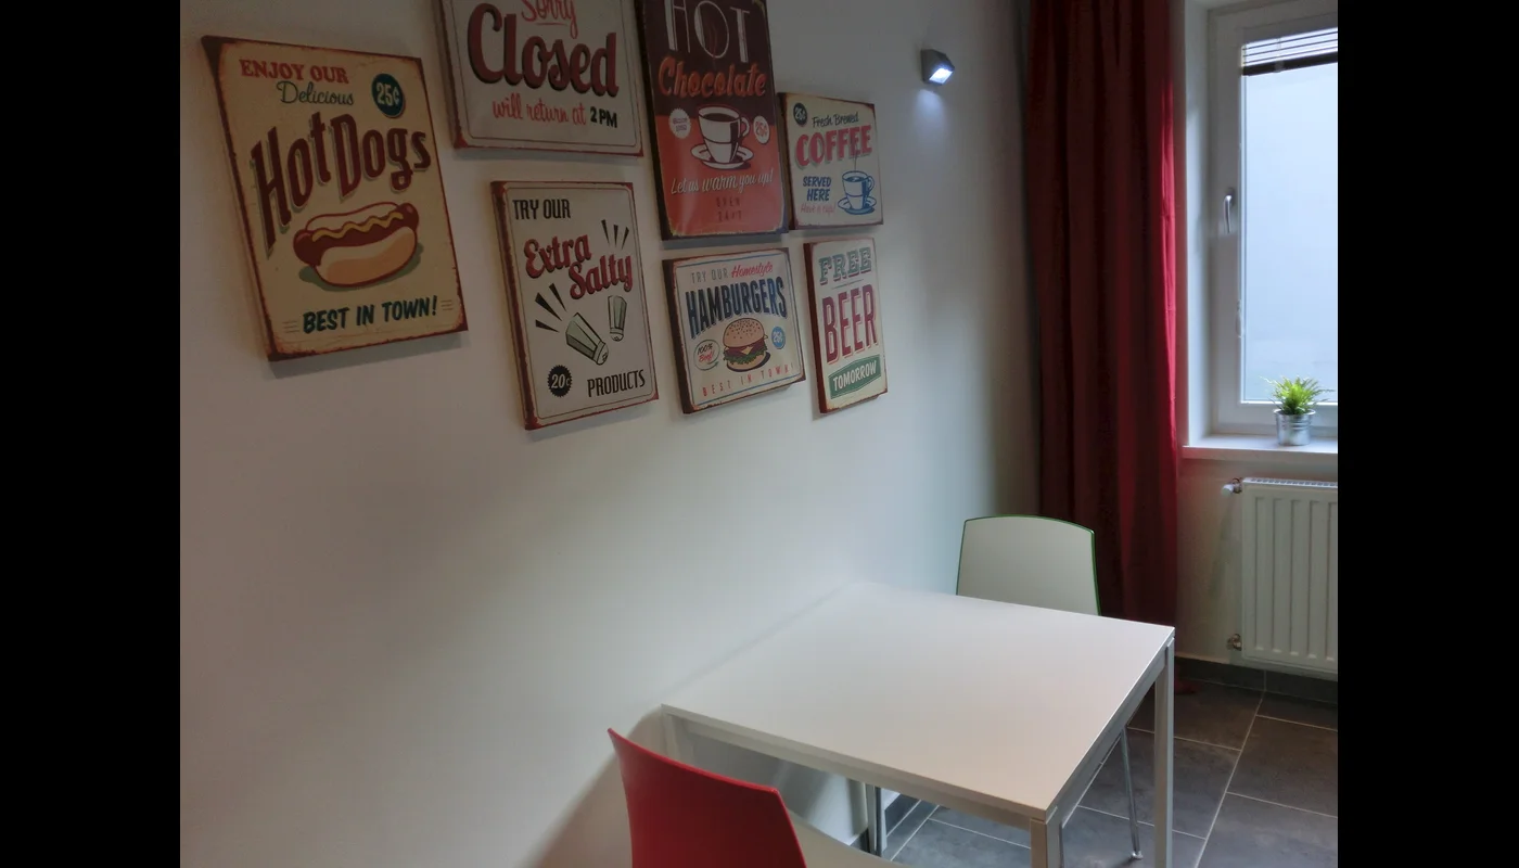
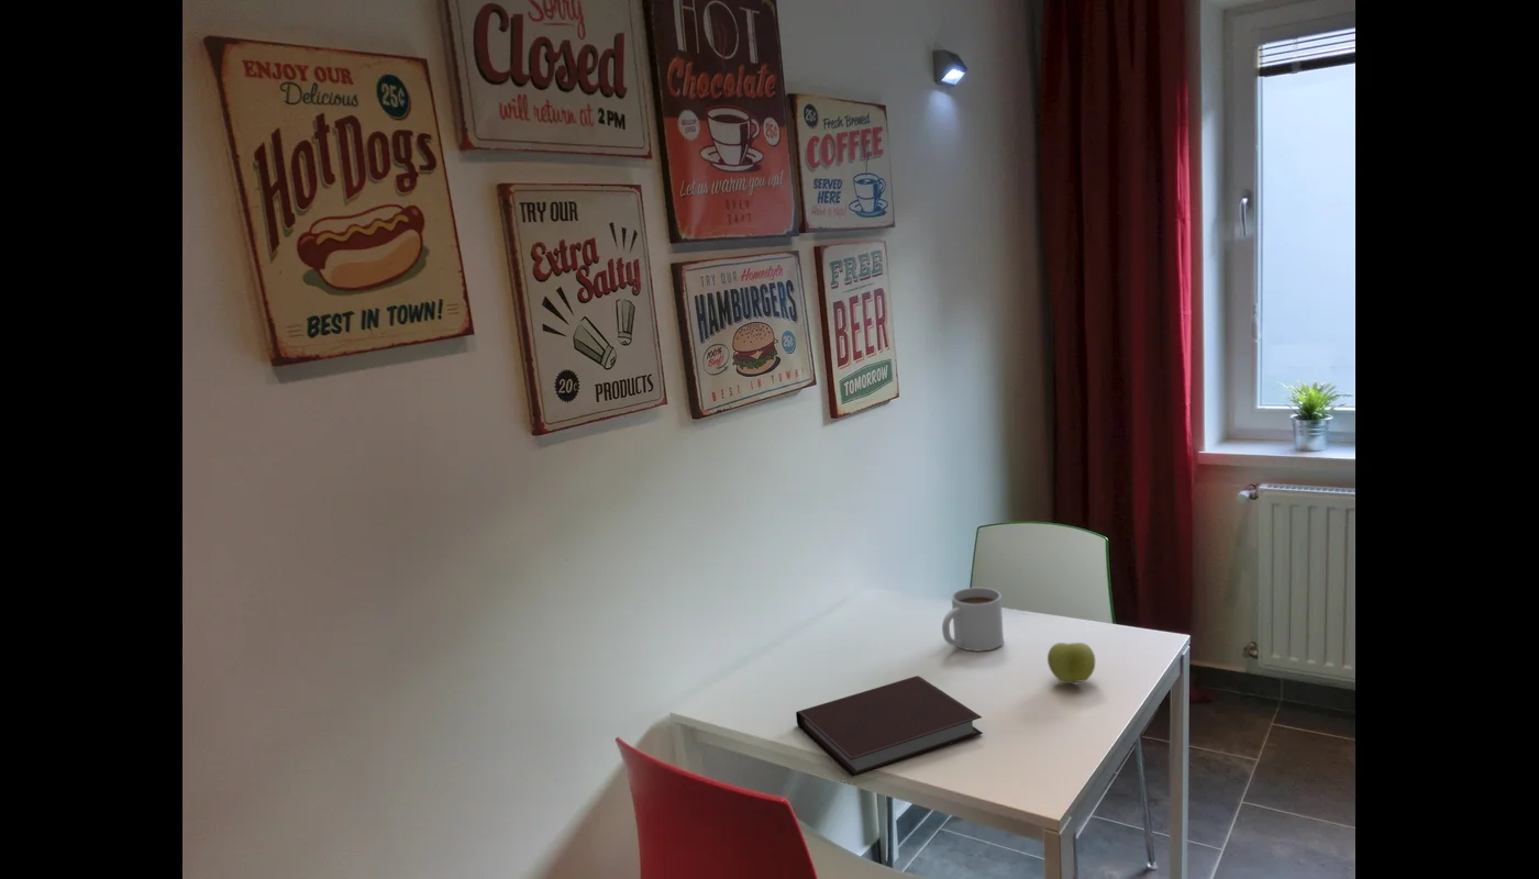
+ notebook (886, 721)
+ apple (1071, 661)
+ mug (970, 621)
